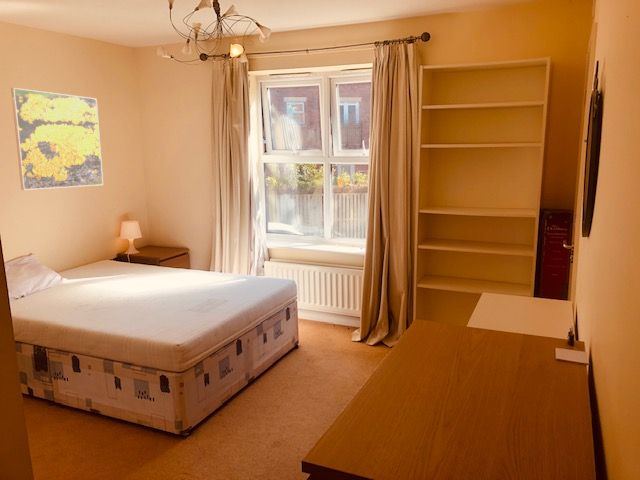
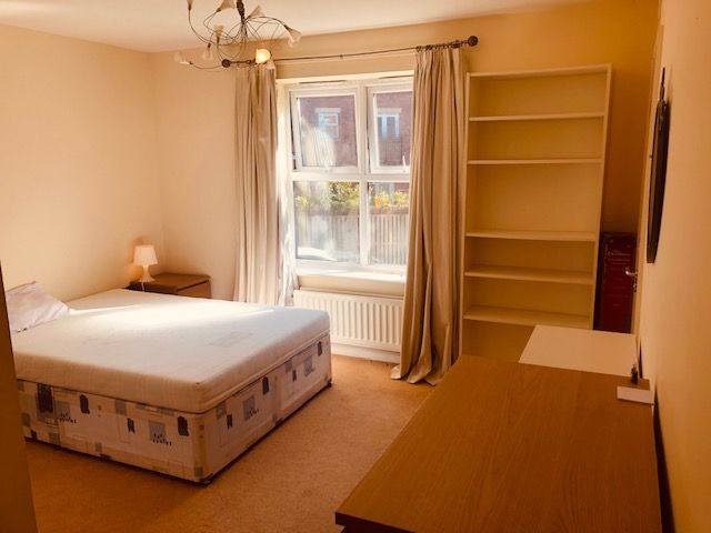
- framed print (61, 141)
